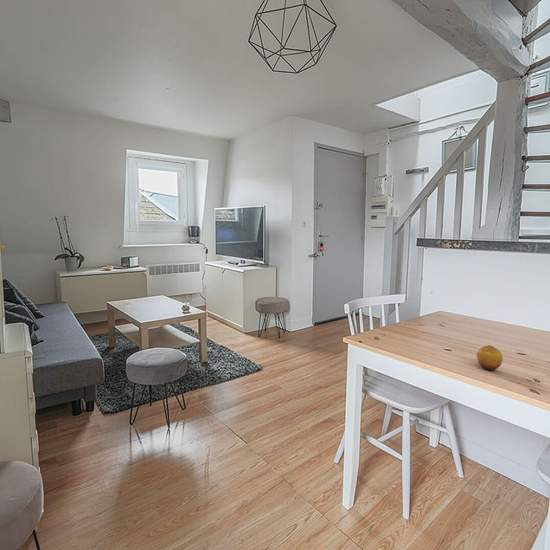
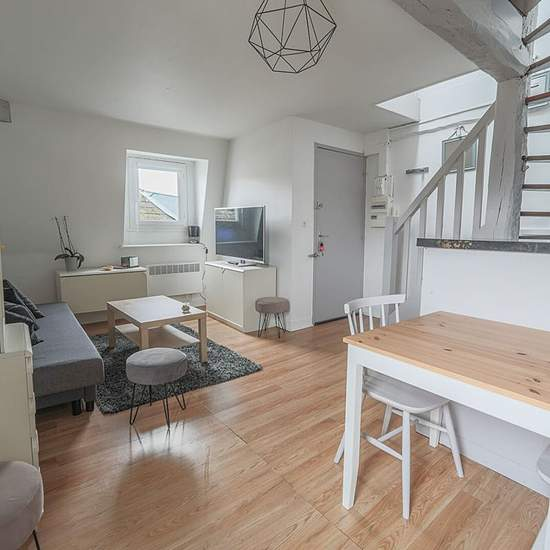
- fruit (489, 357)
